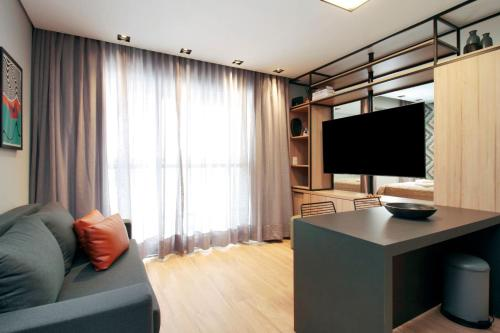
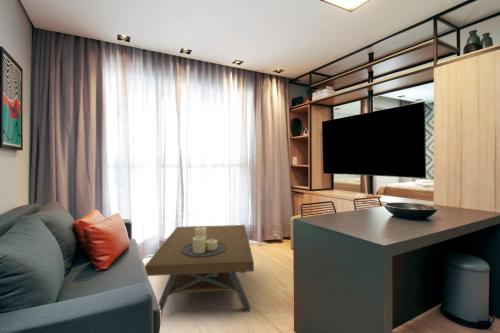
+ coffee table (207, 255)
